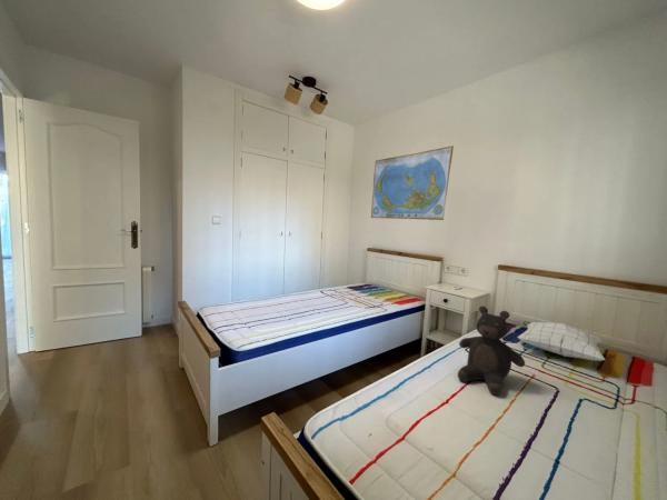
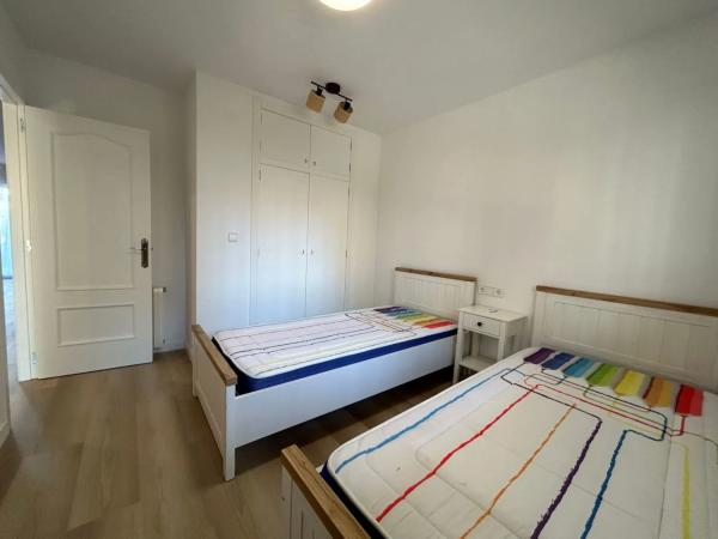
- teddy bear (487, 346)
- world map (406, 187)
- pillow (557, 338)
